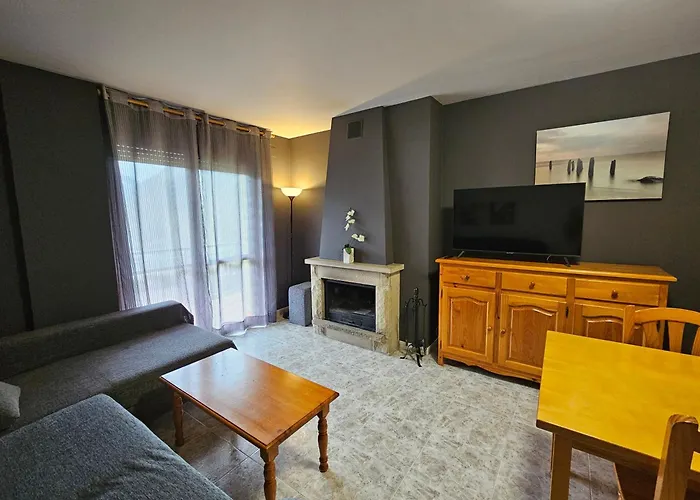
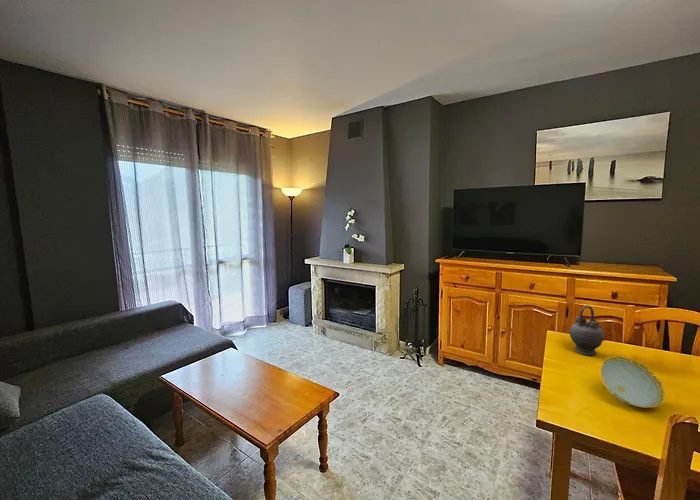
+ decorative bowl (631, 382)
+ teapot (589, 328)
